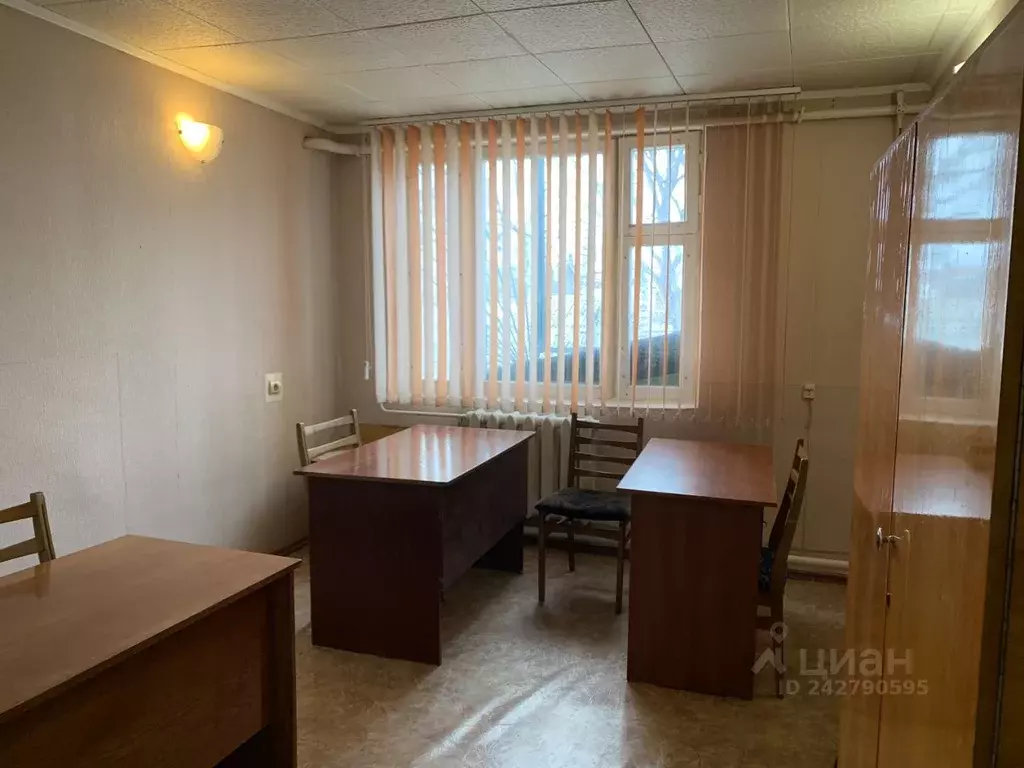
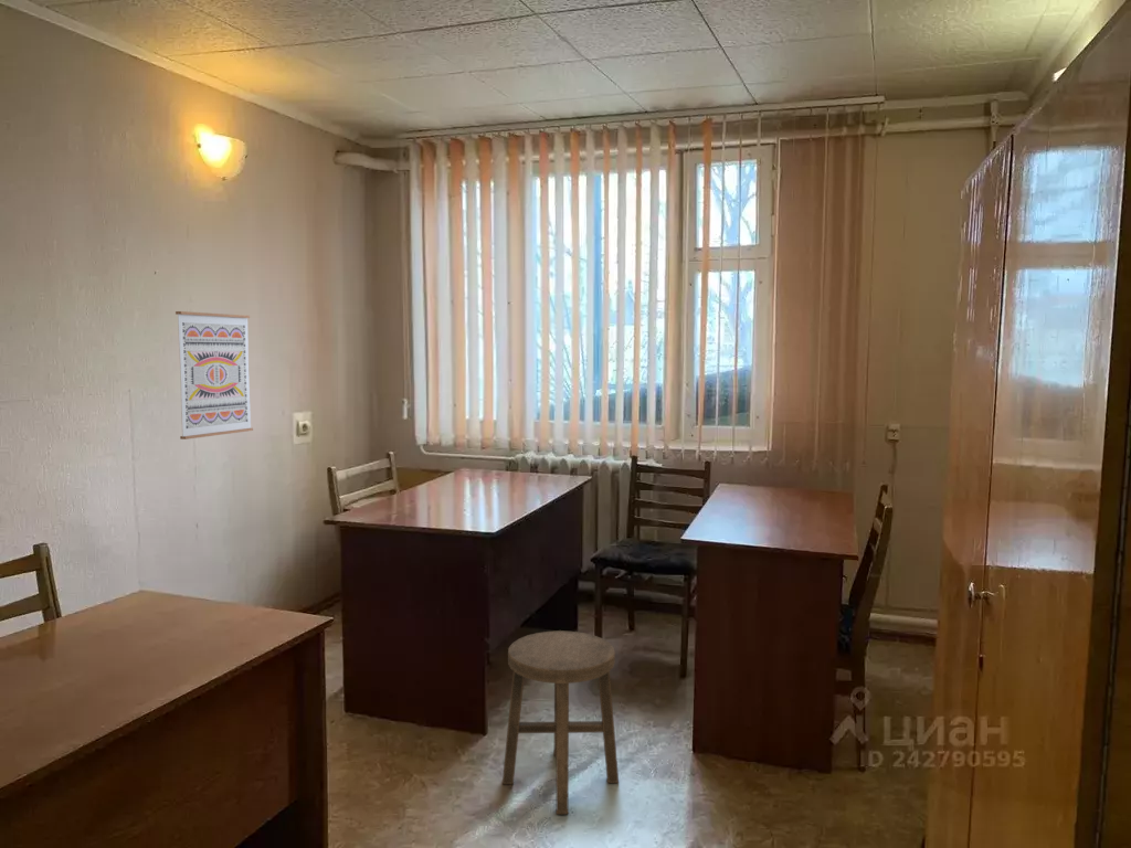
+ stool (560, 714)
+ wall art (216, 374)
